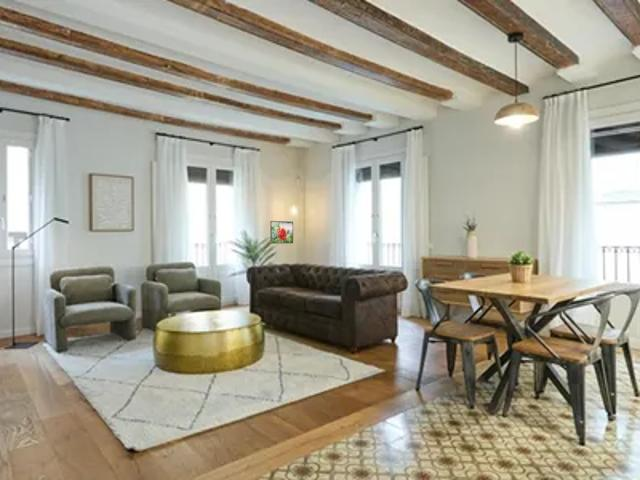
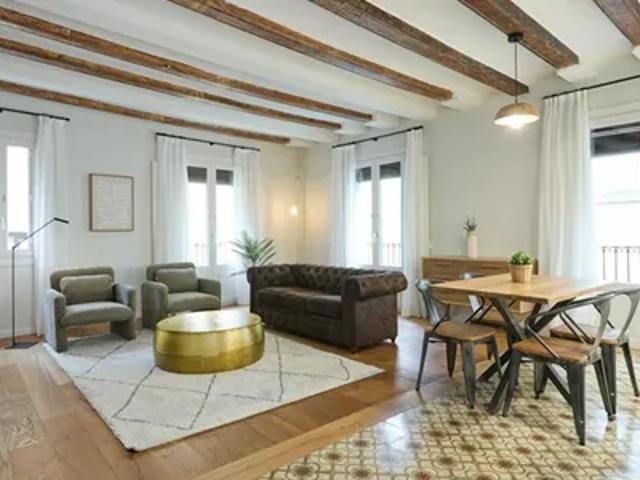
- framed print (282, 232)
